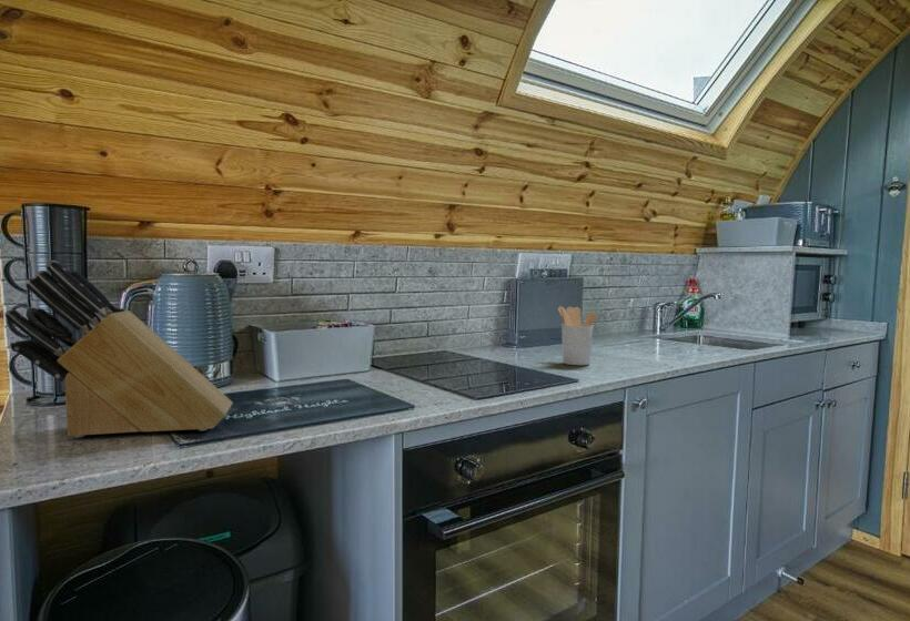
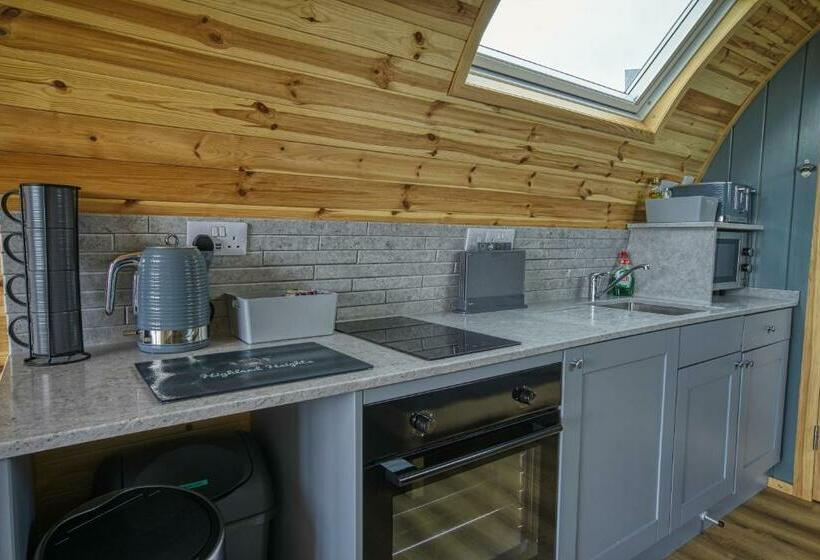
- utensil holder (574, 333)
- knife block (127, 346)
